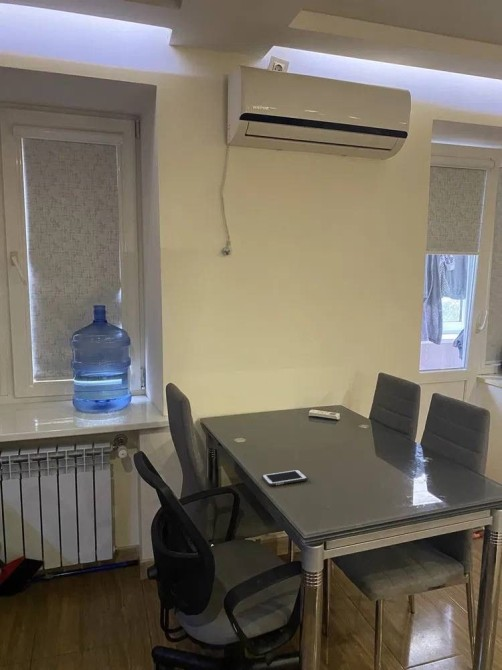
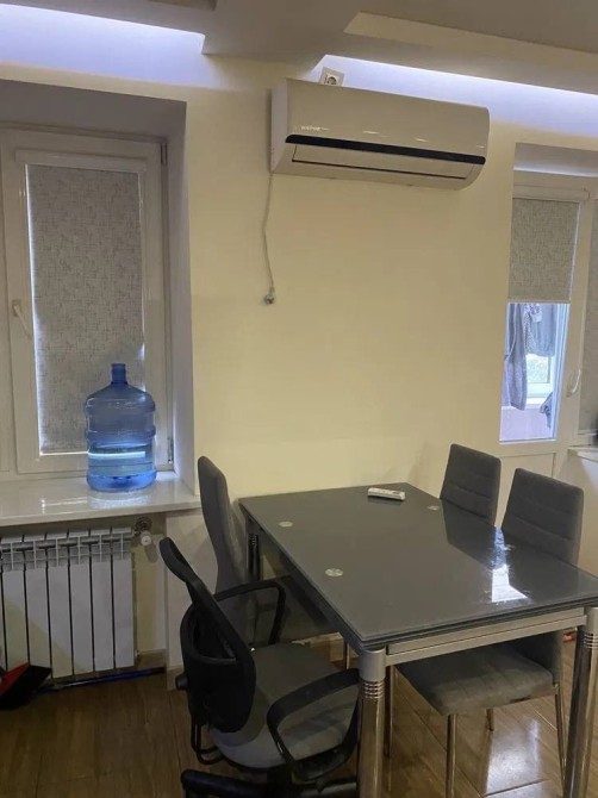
- cell phone (284, 477)
